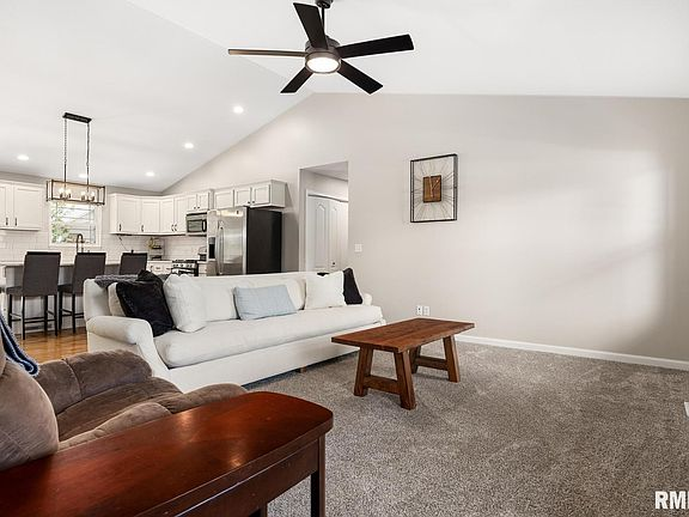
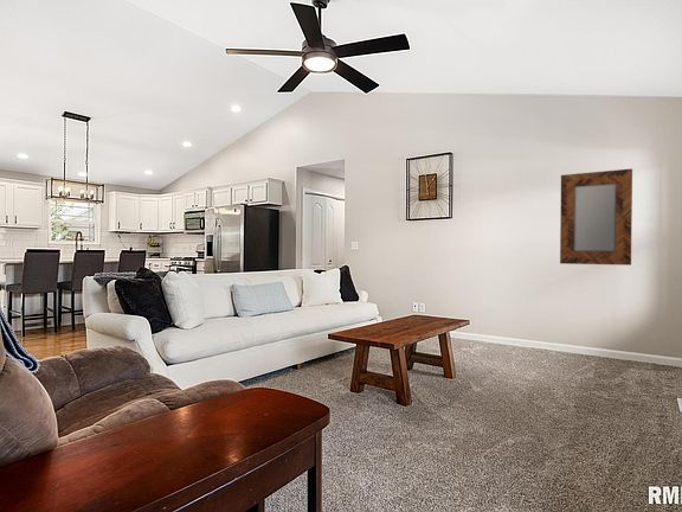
+ home mirror (594, 218)
